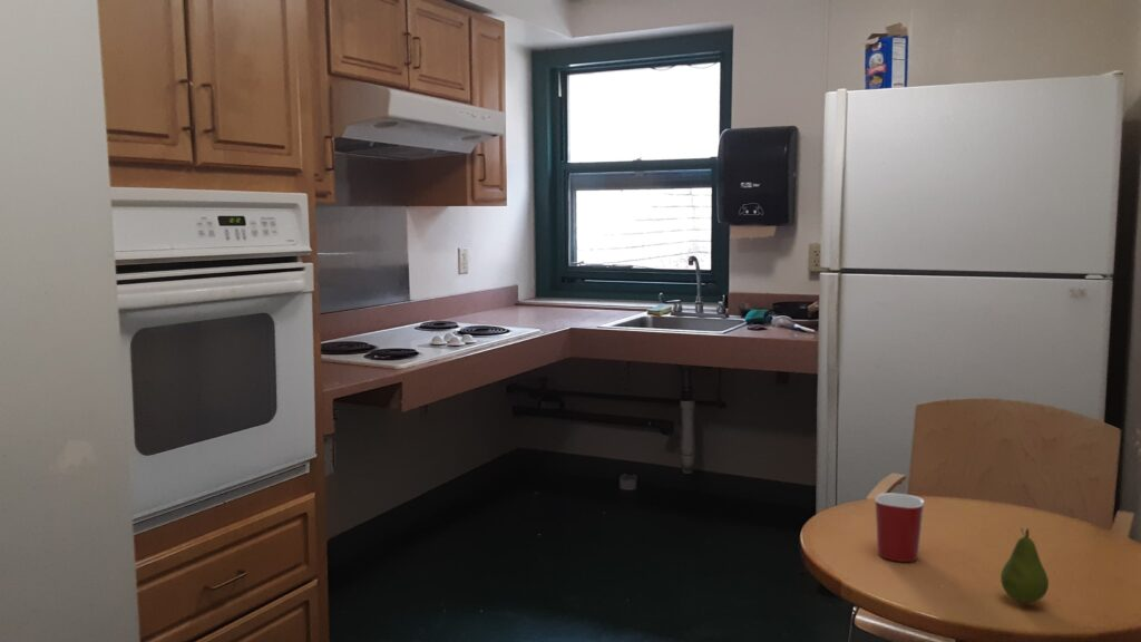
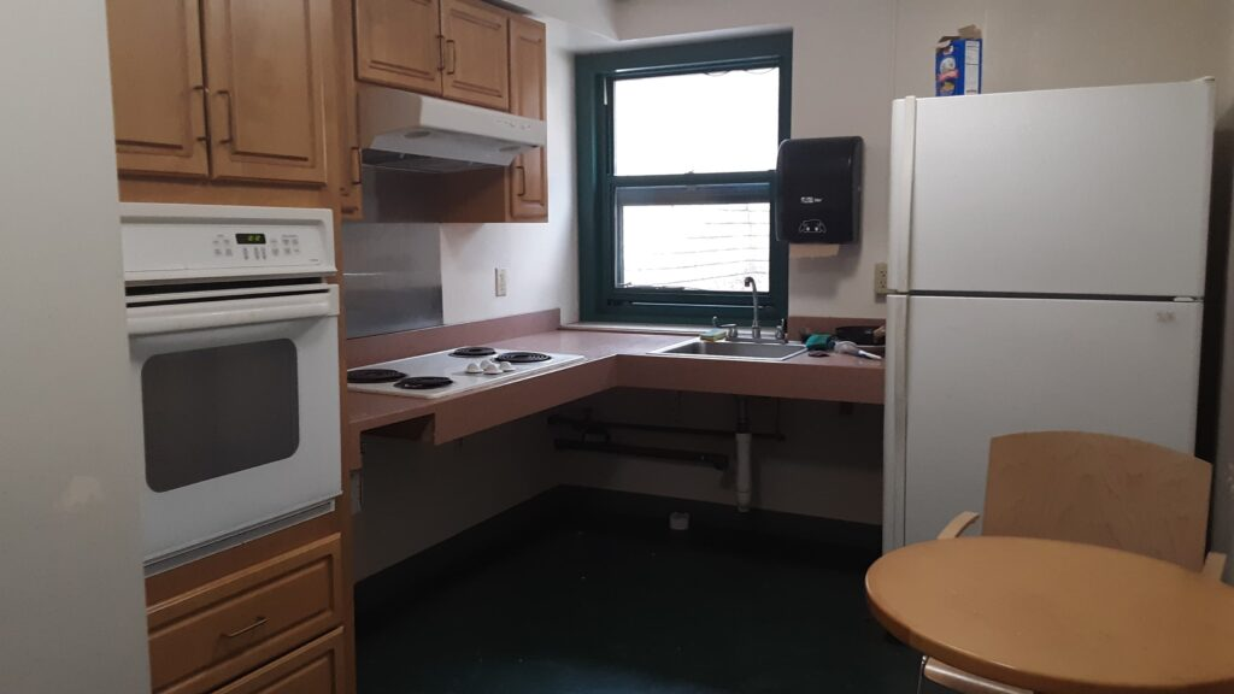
- fruit (1024, 564)
- mug (900, 524)
